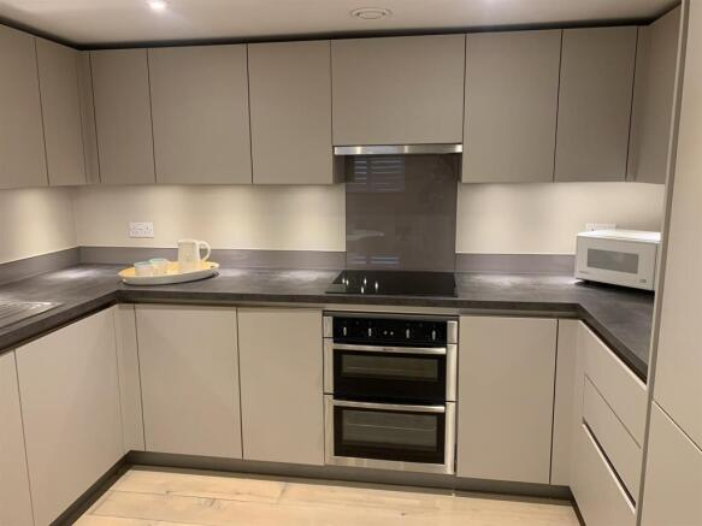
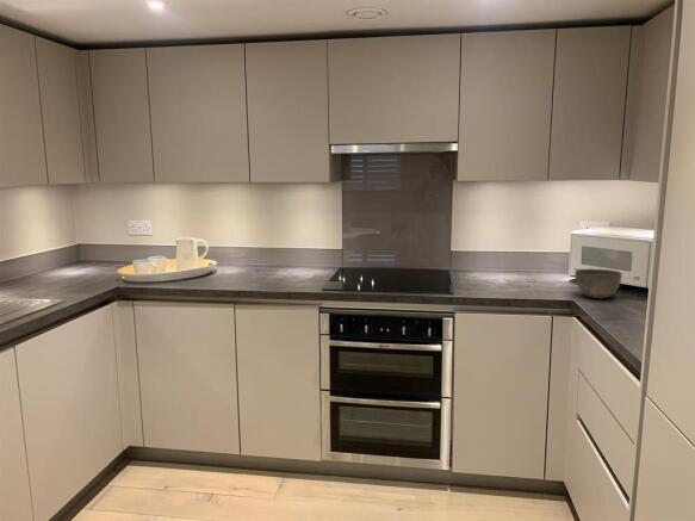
+ bowl (597, 284)
